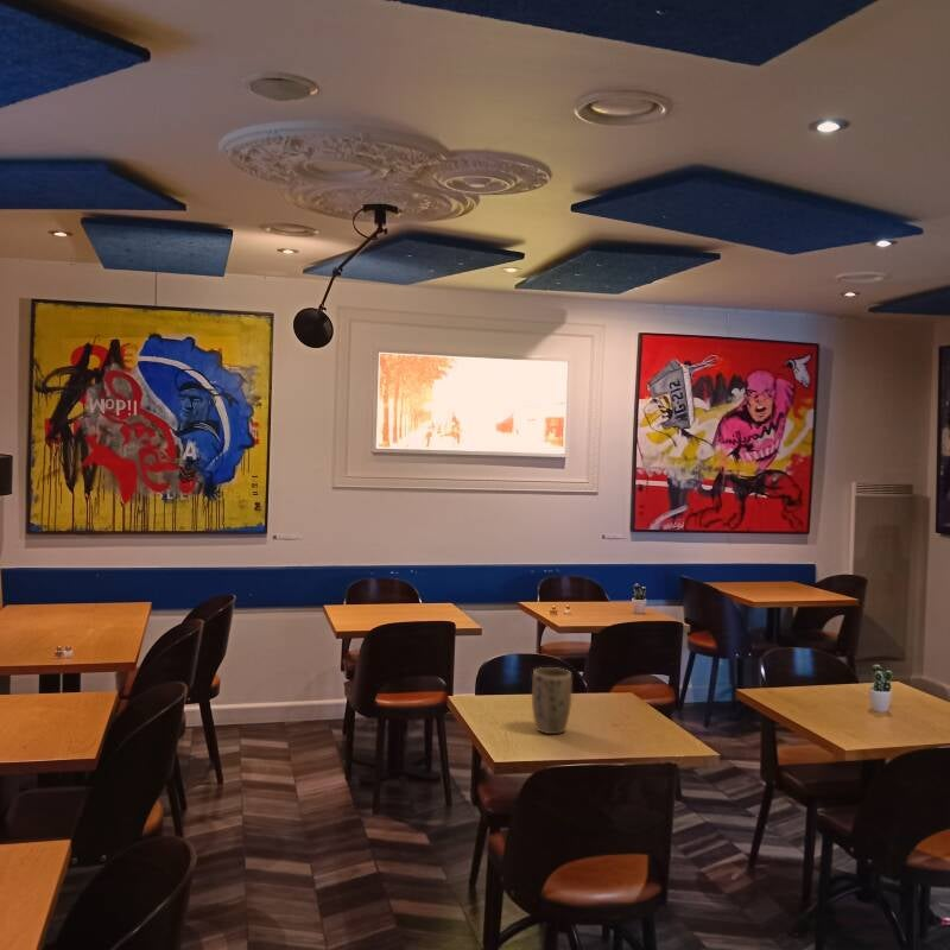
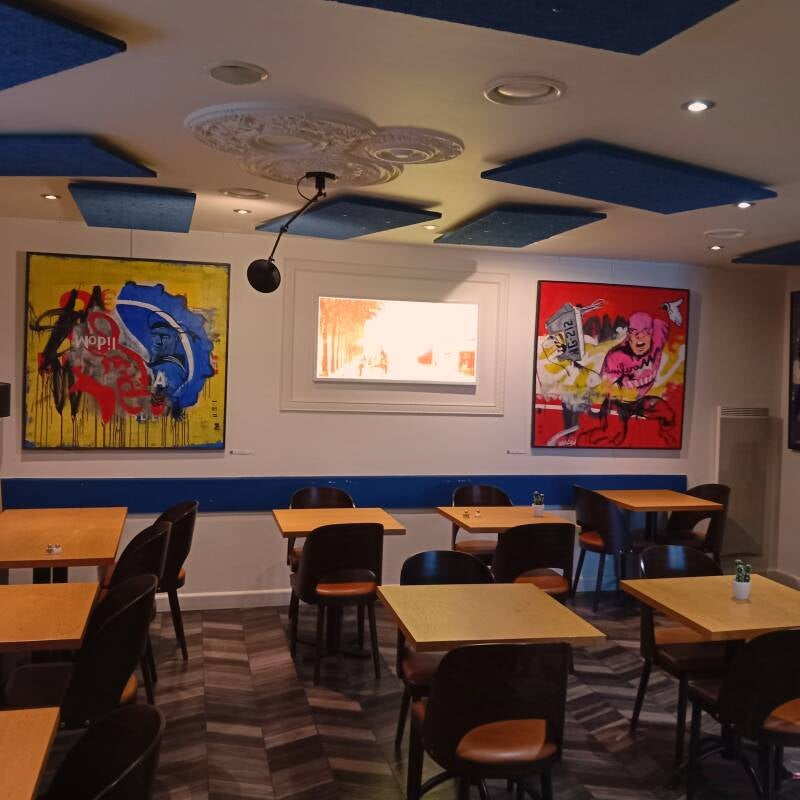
- plant pot (551, 701)
